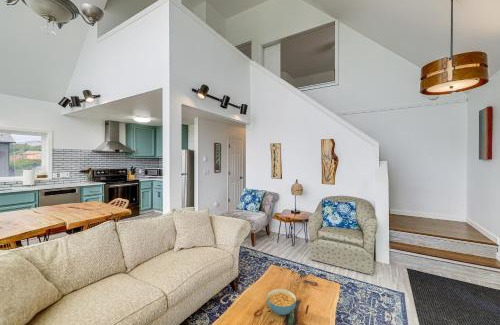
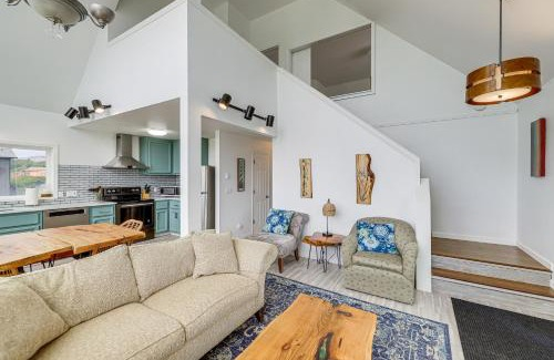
- cereal bowl (281, 304)
